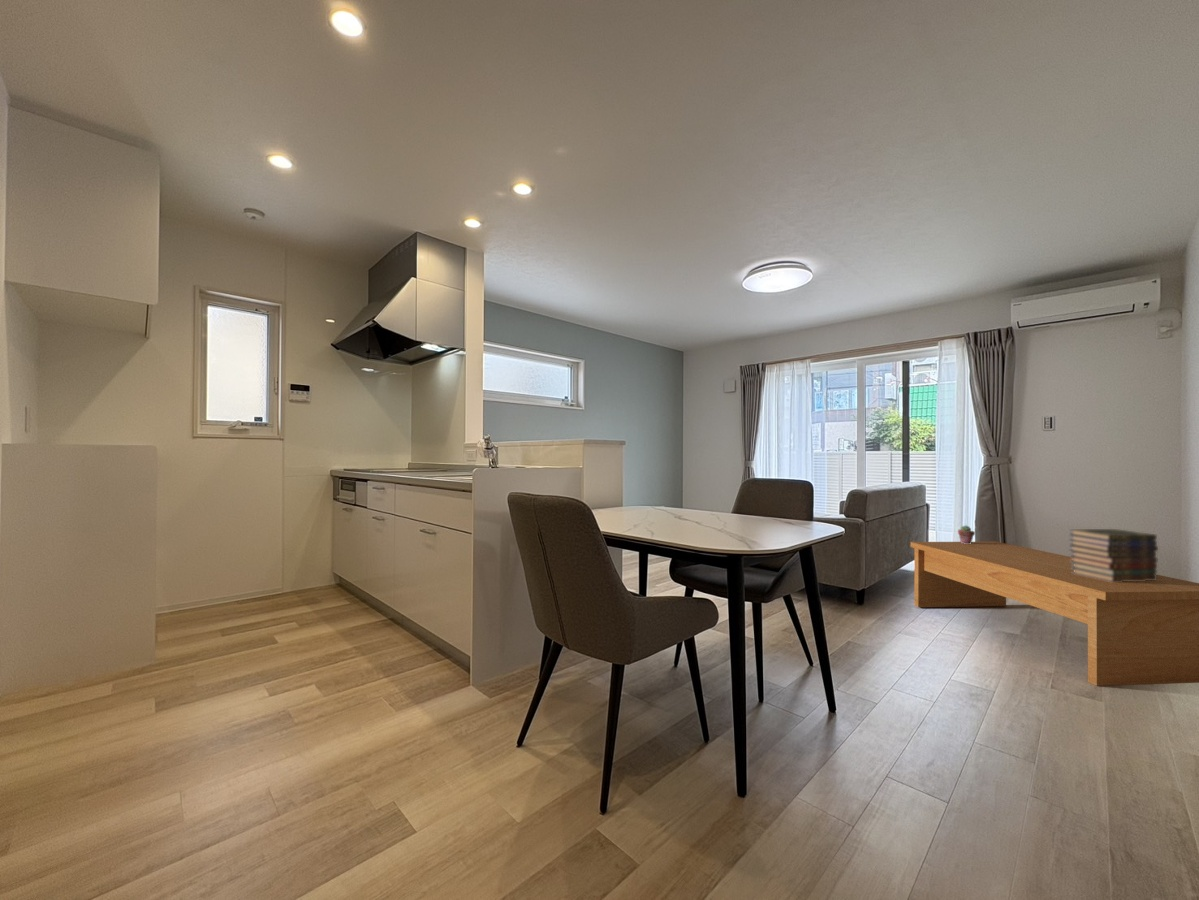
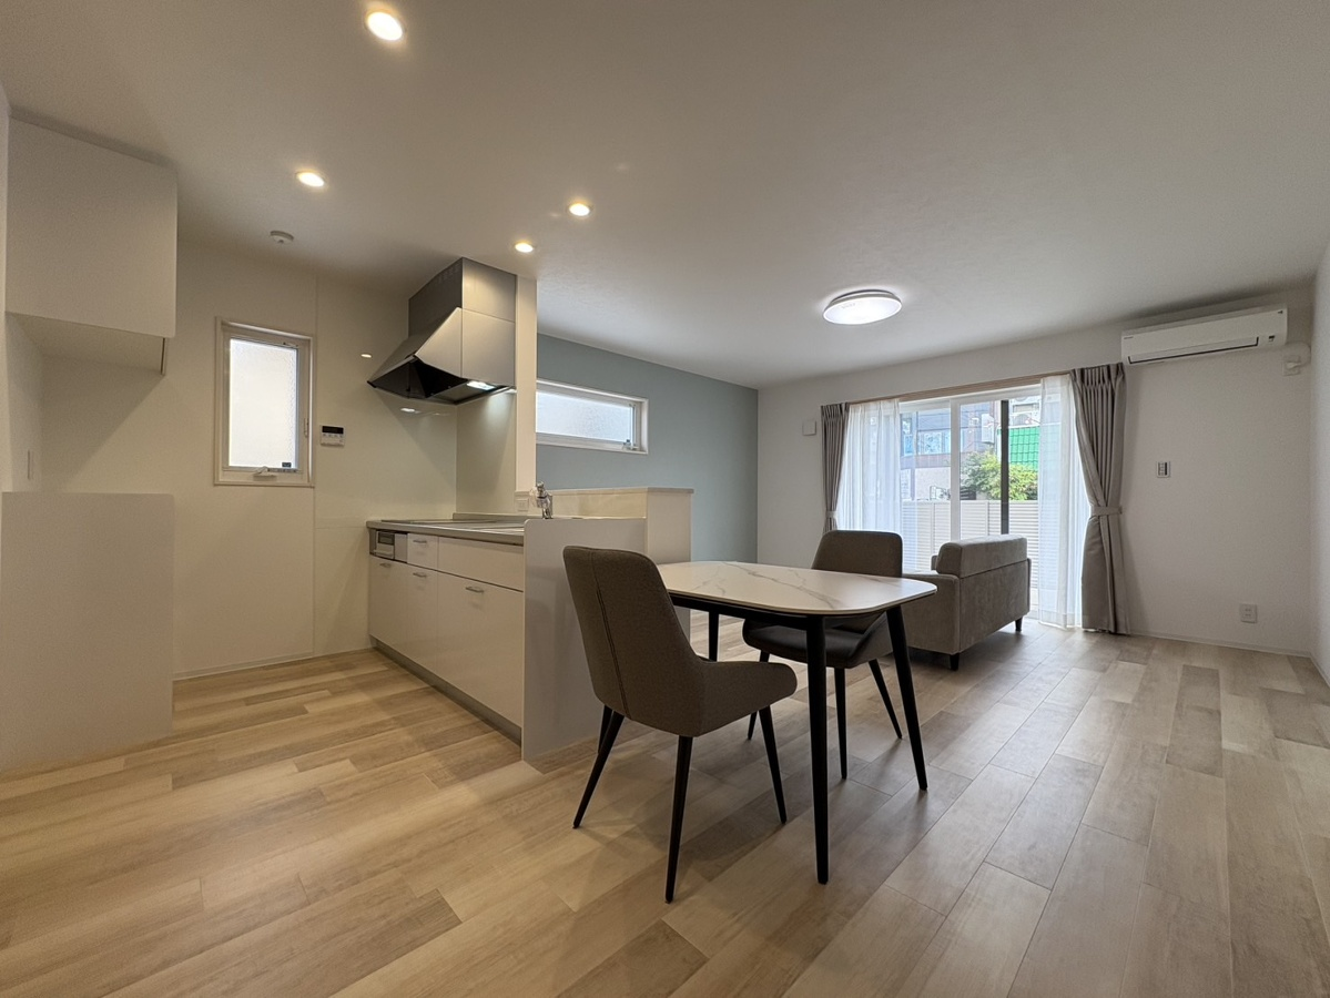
- book stack (1111, 553)
- potted succulent (966, 534)
- coffee table (1038, 598)
